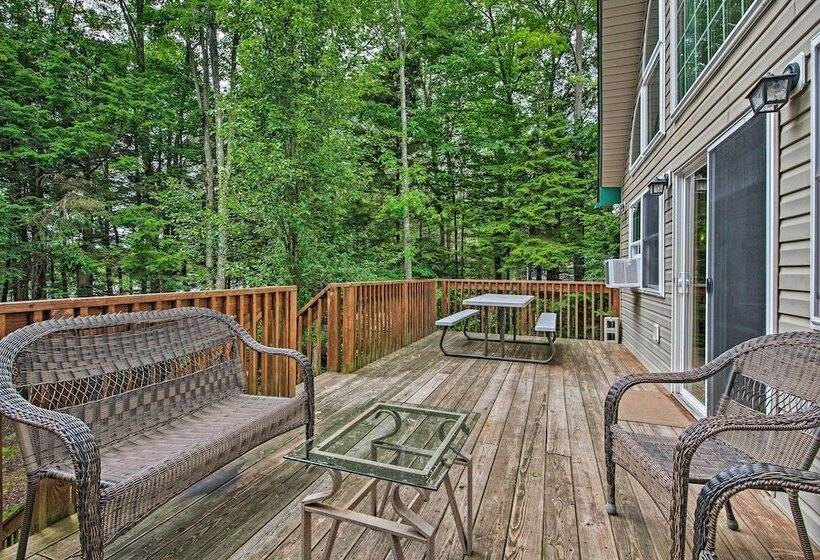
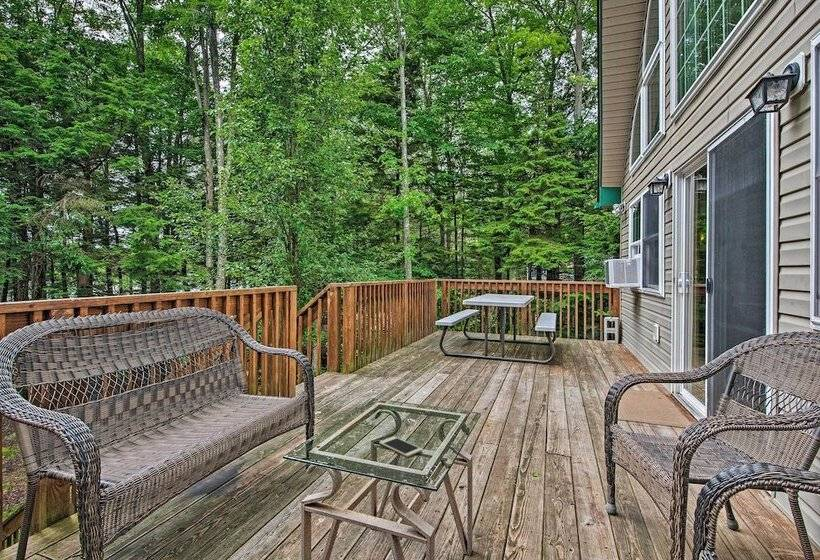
+ cell phone (400, 446)
